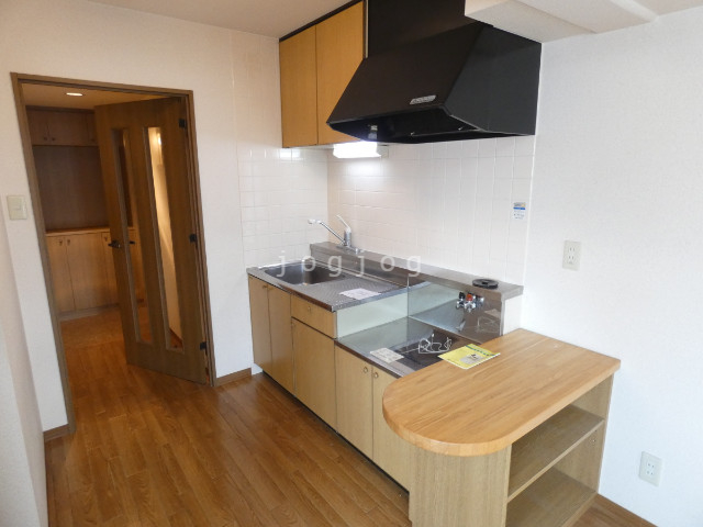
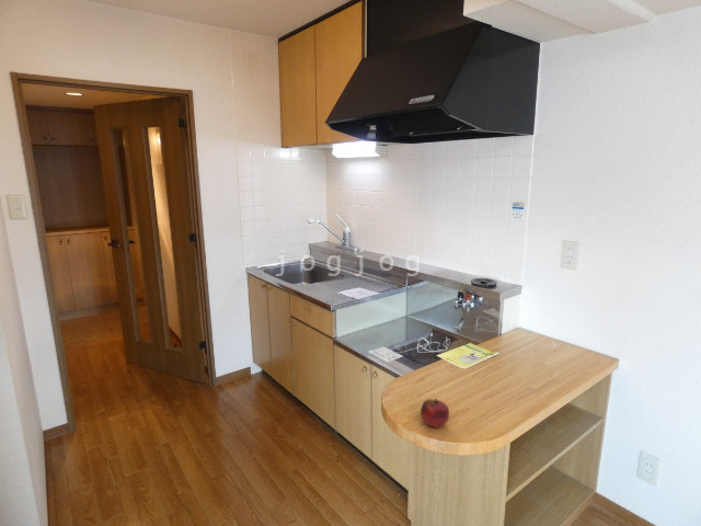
+ fruit (434, 411)
